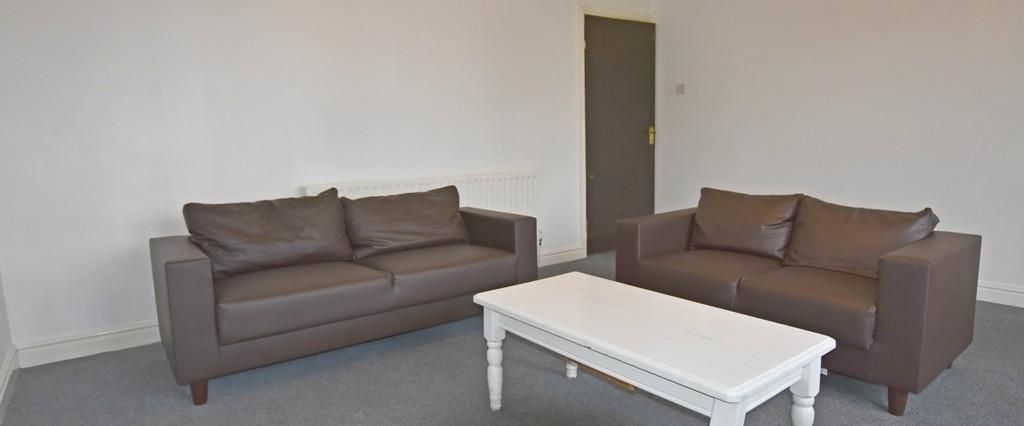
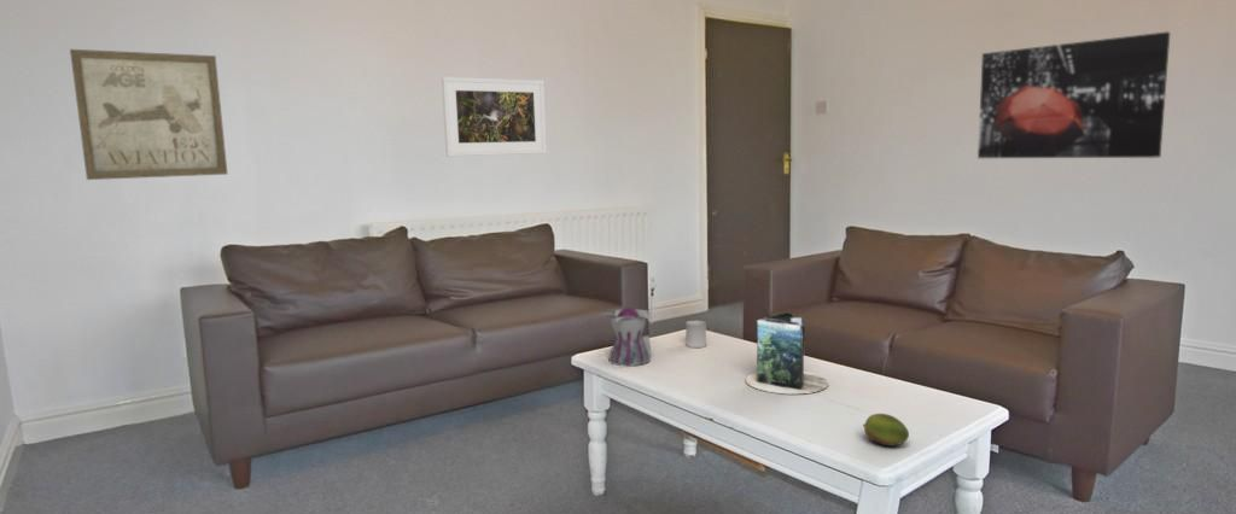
+ teapot (626, 332)
+ wall art (1065, 101)
+ cup (698, 333)
+ fruit (885, 428)
+ book (786, 349)
+ wall art (153, 115)
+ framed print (496, 116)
